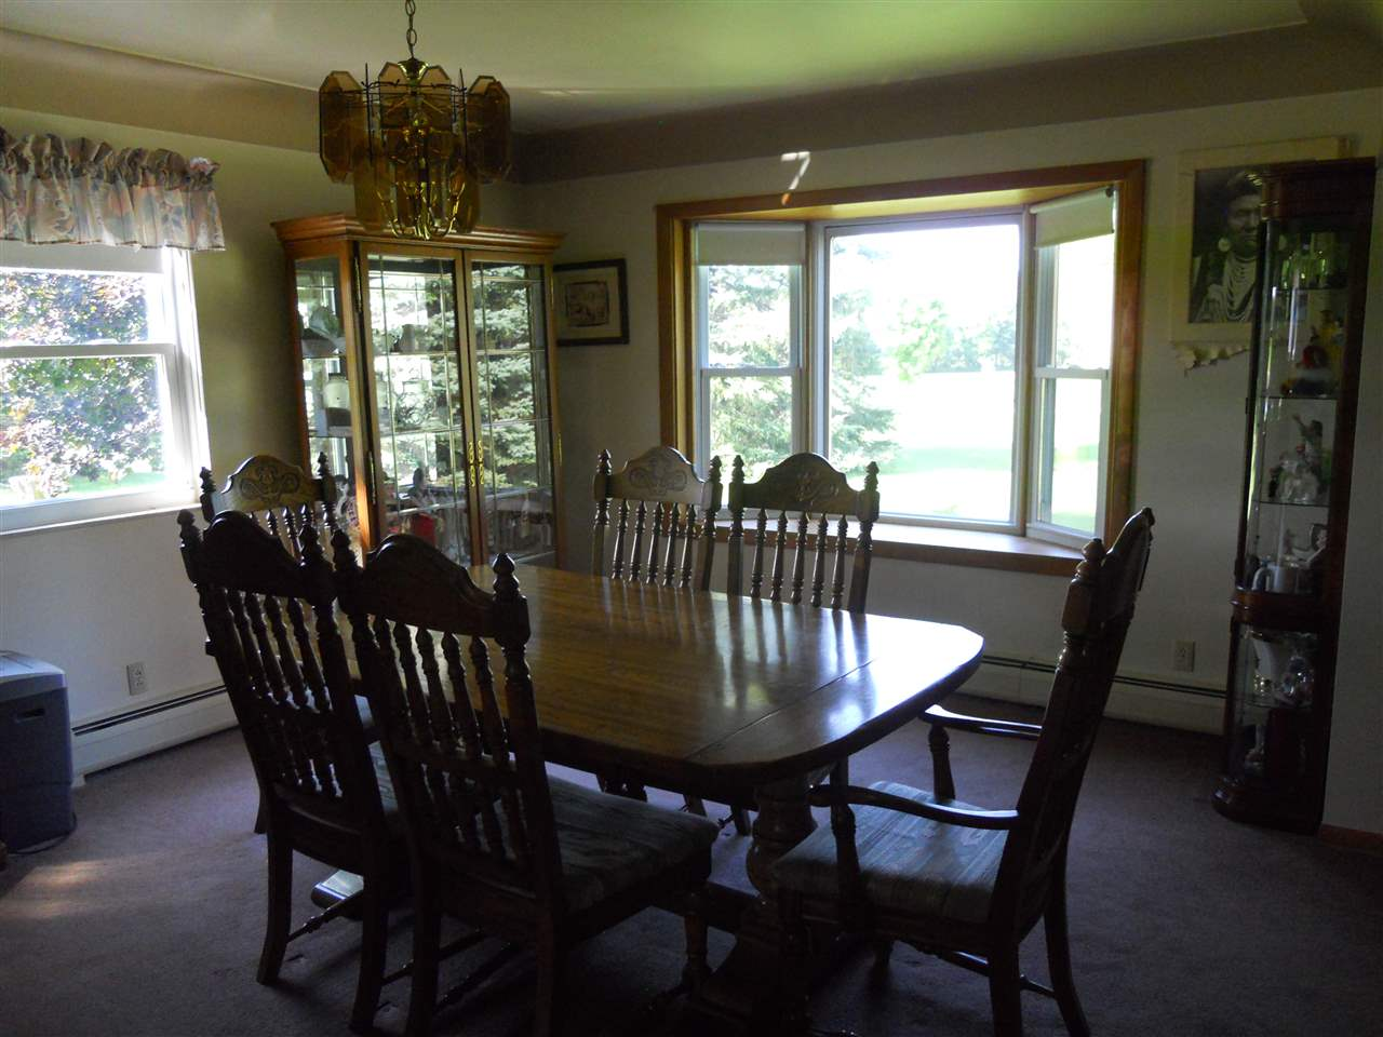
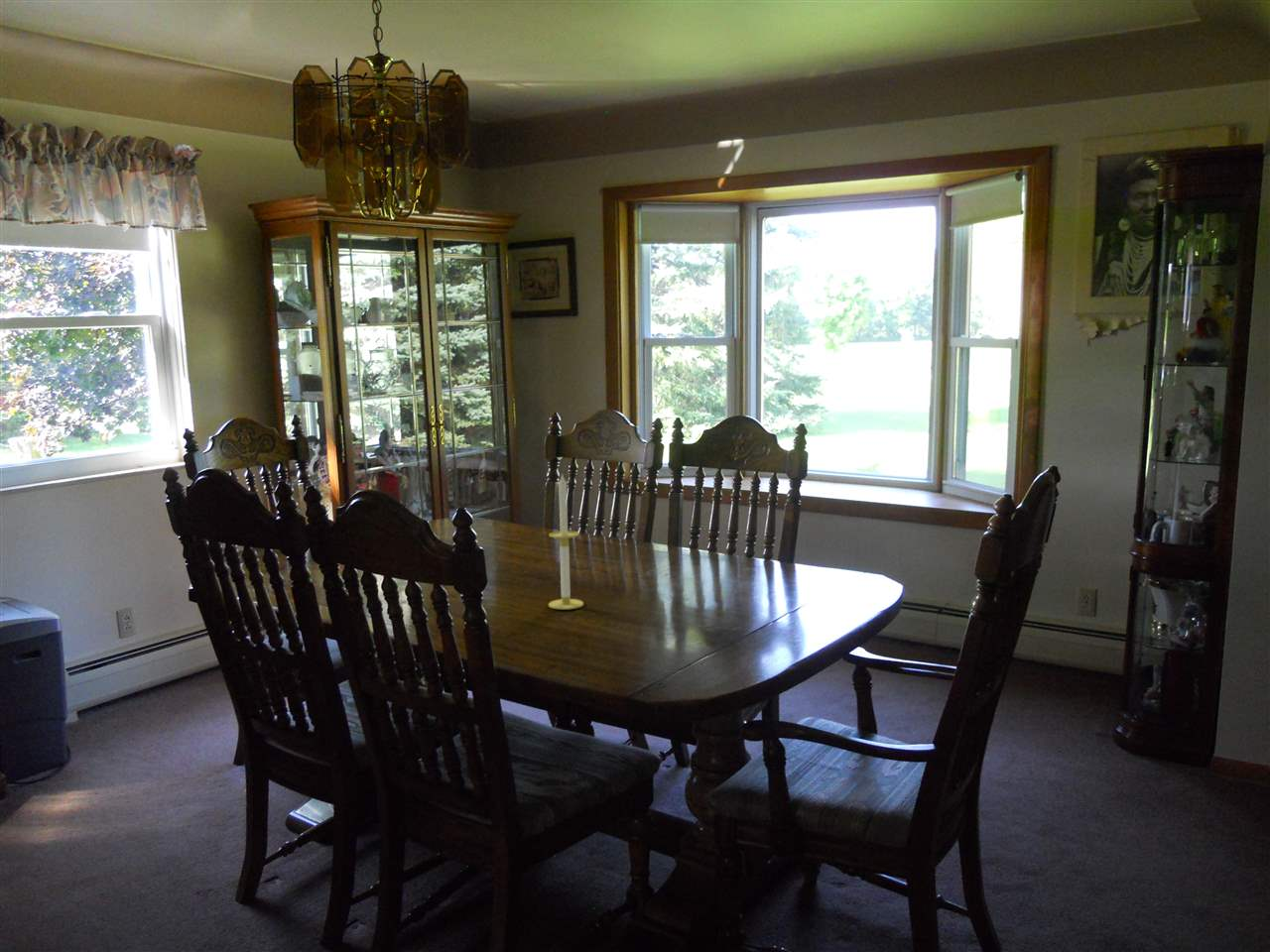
+ candle (564, 539)
